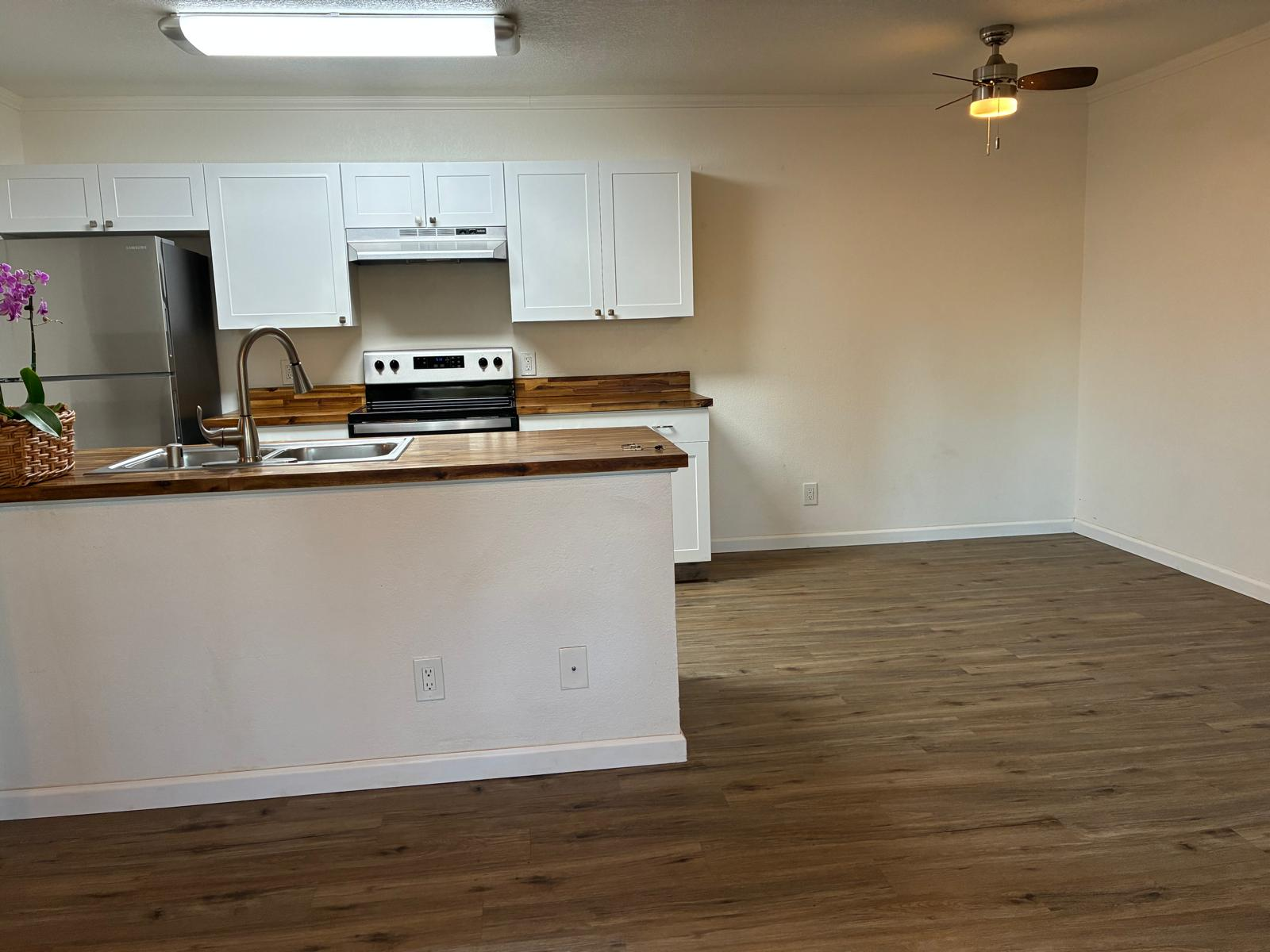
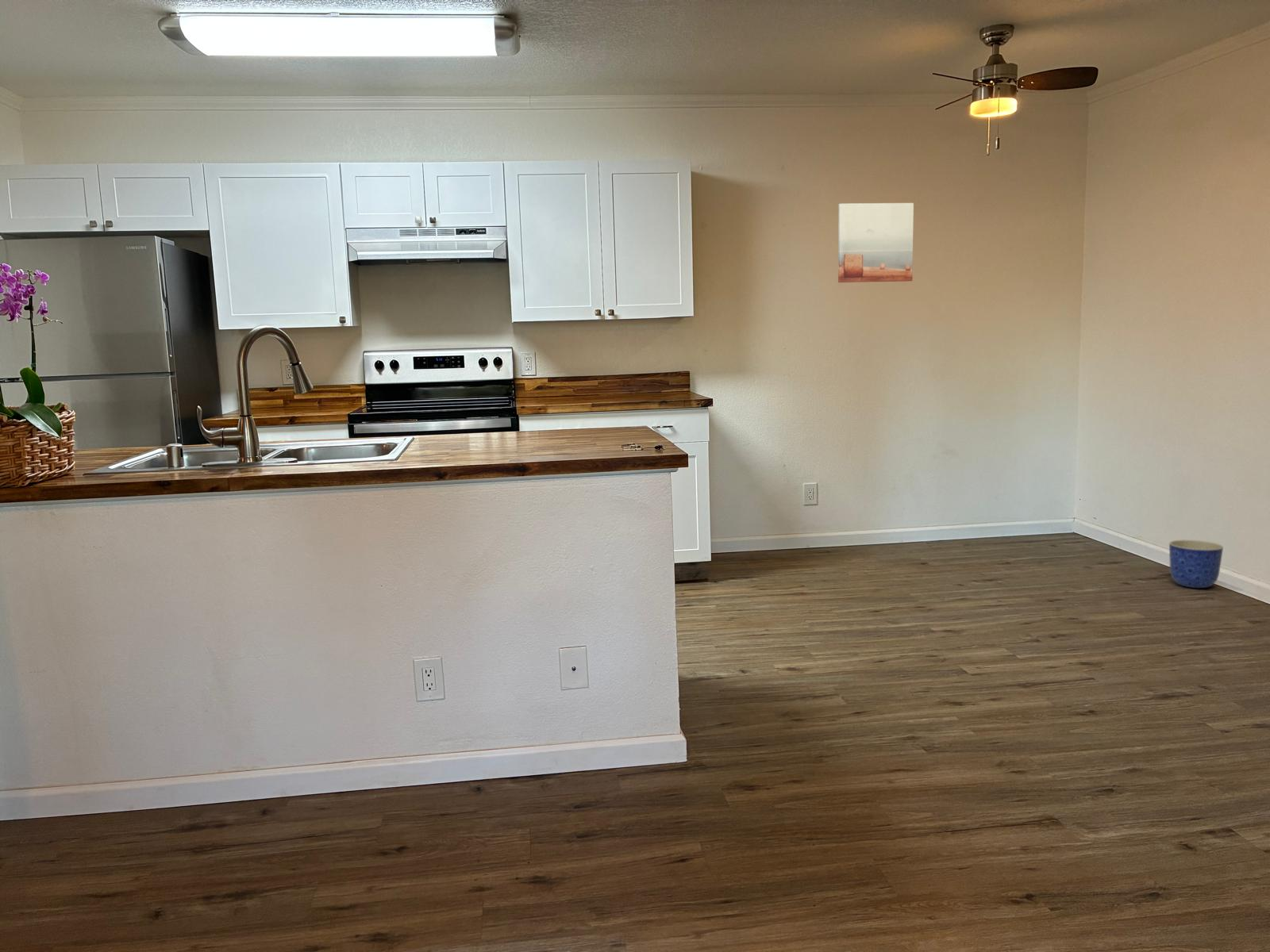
+ planter (1195, 565)
+ wall art (876, 243)
